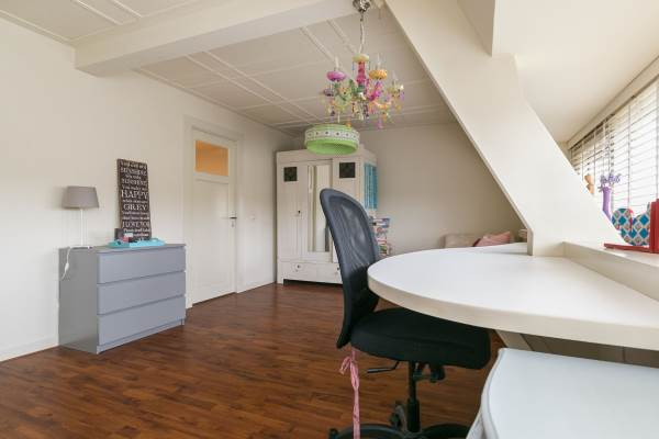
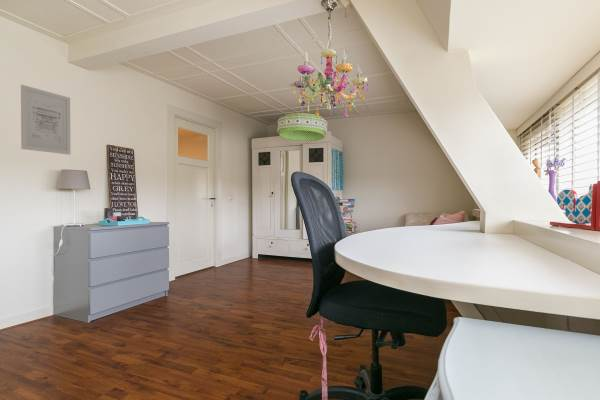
+ wall art (47, 121)
